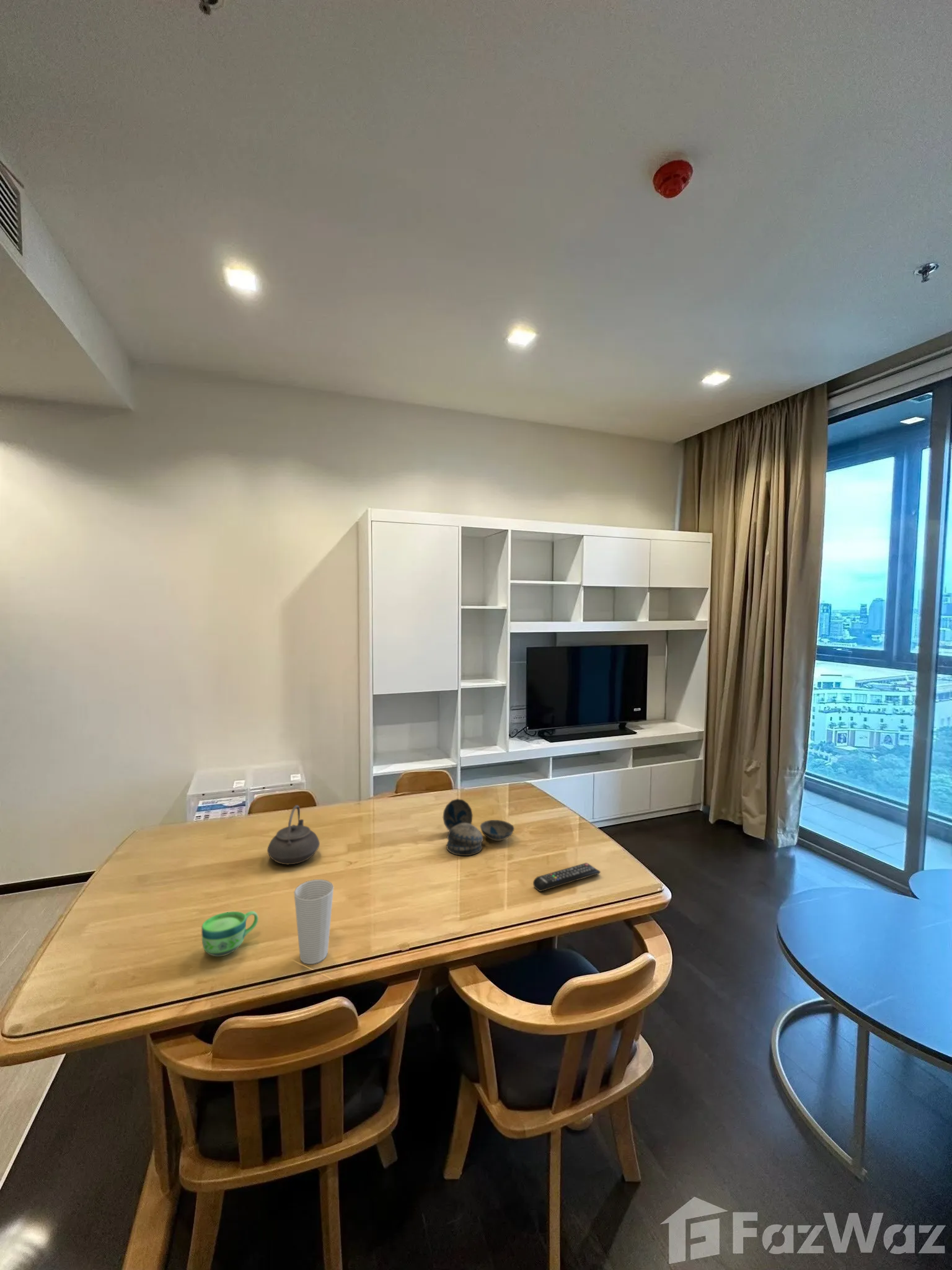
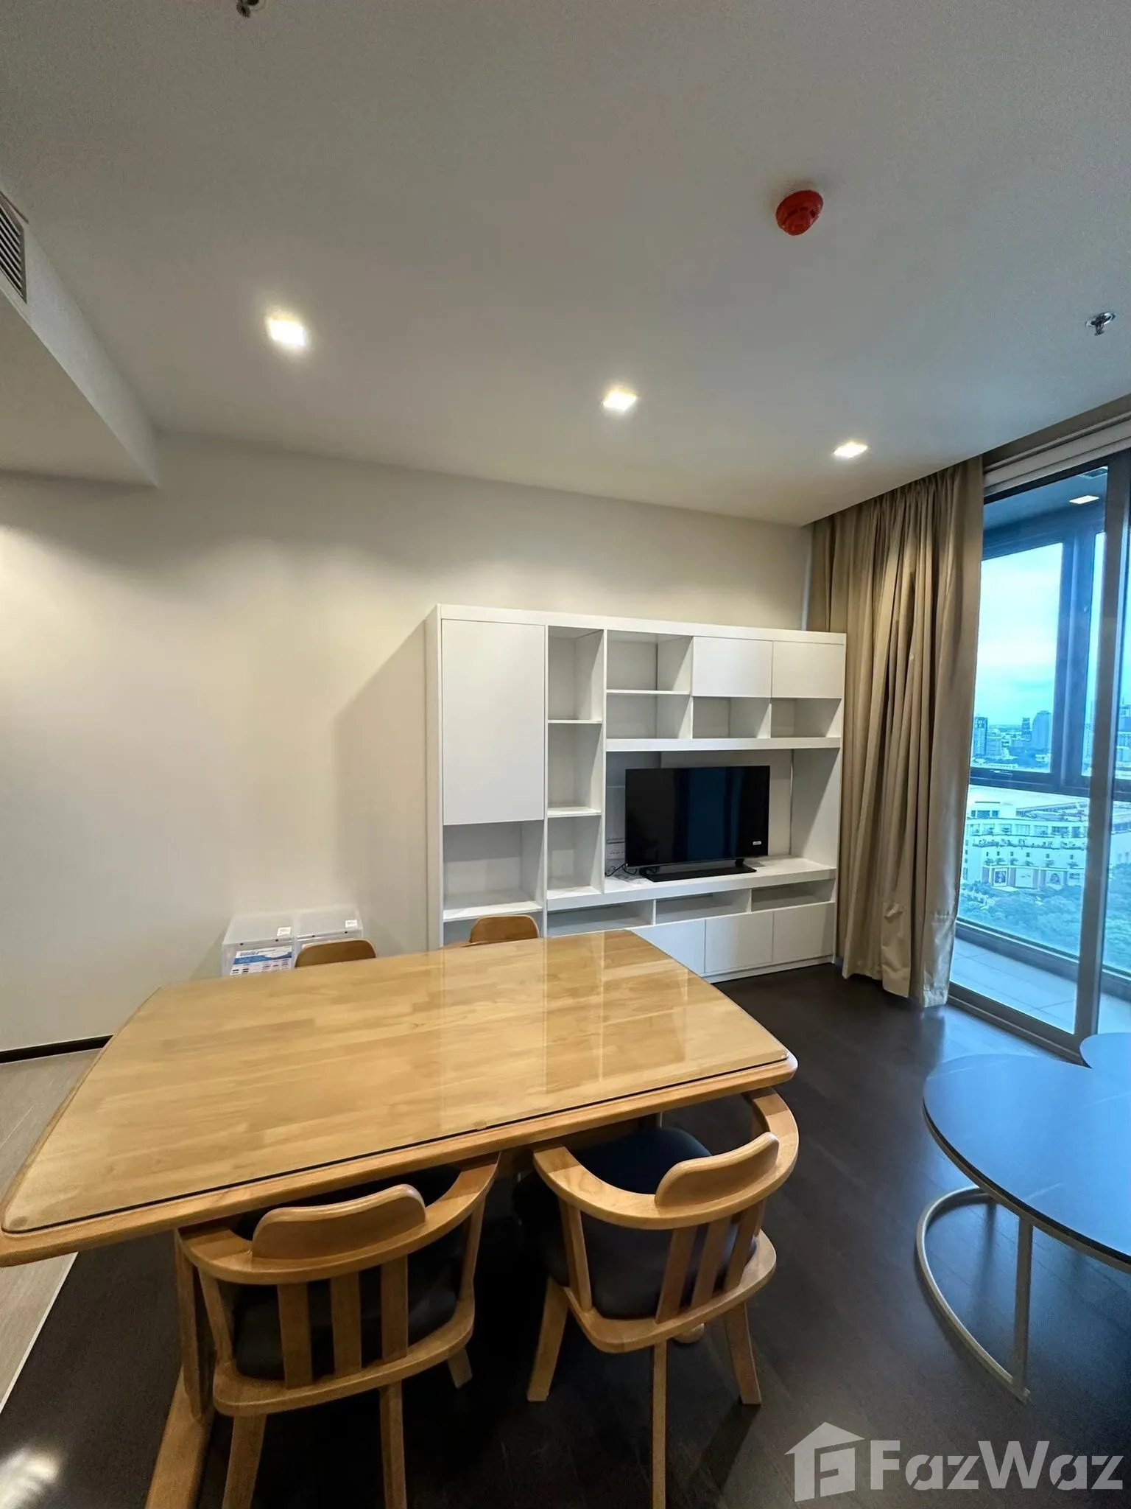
- cup (314, 922)
- decorative bowl (472, 825)
- teapot (294, 830)
- remote control (567, 876)
- cup (230, 931)
